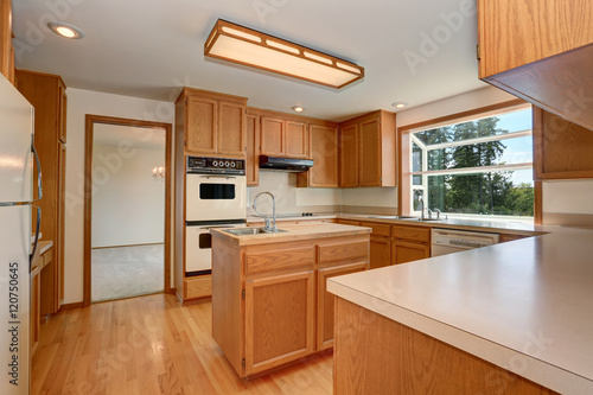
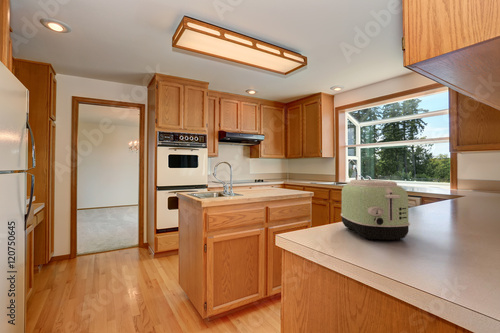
+ toaster (373, 206)
